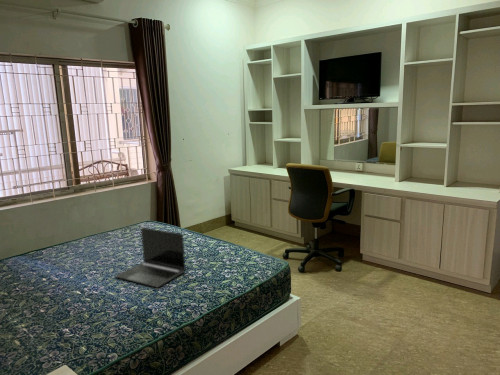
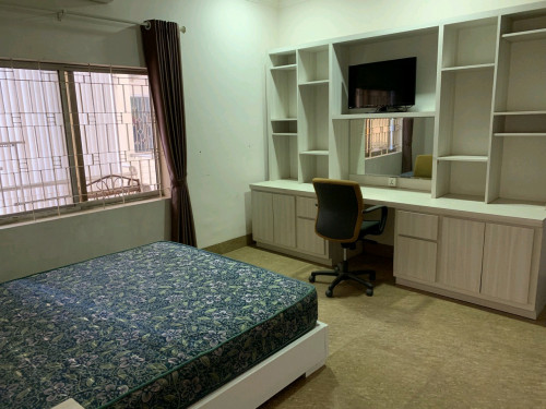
- laptop (148, 255)
